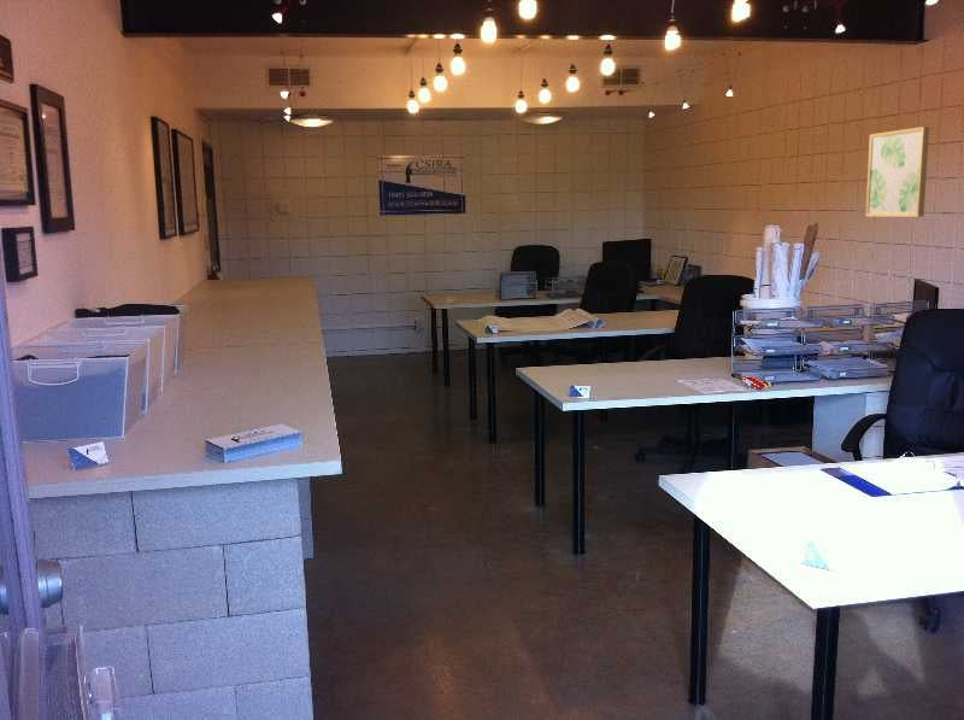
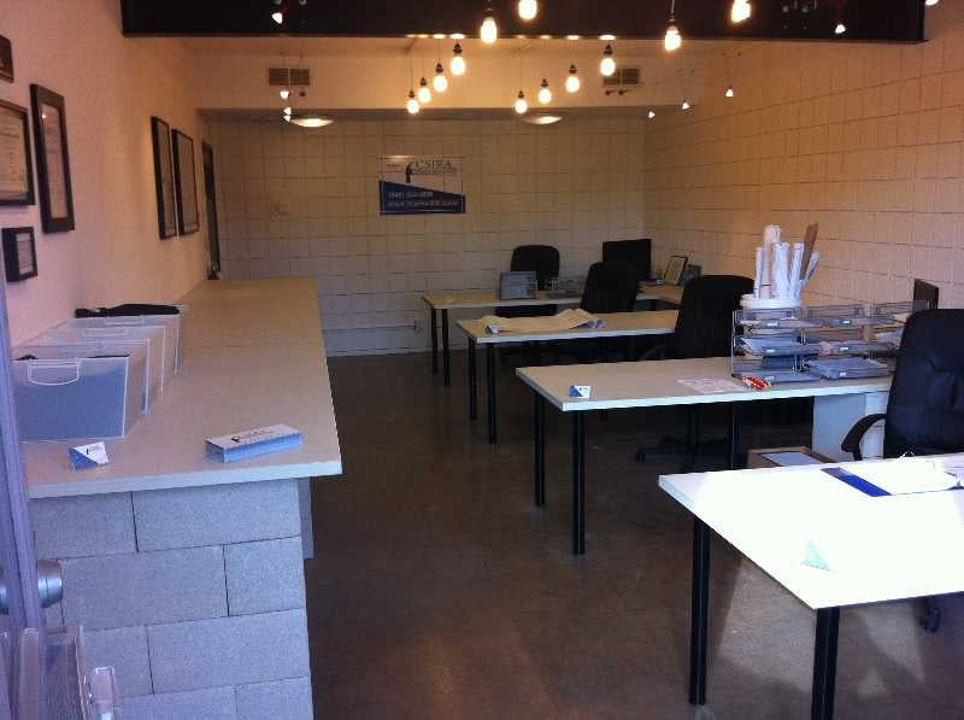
- wall art (895, 174)
